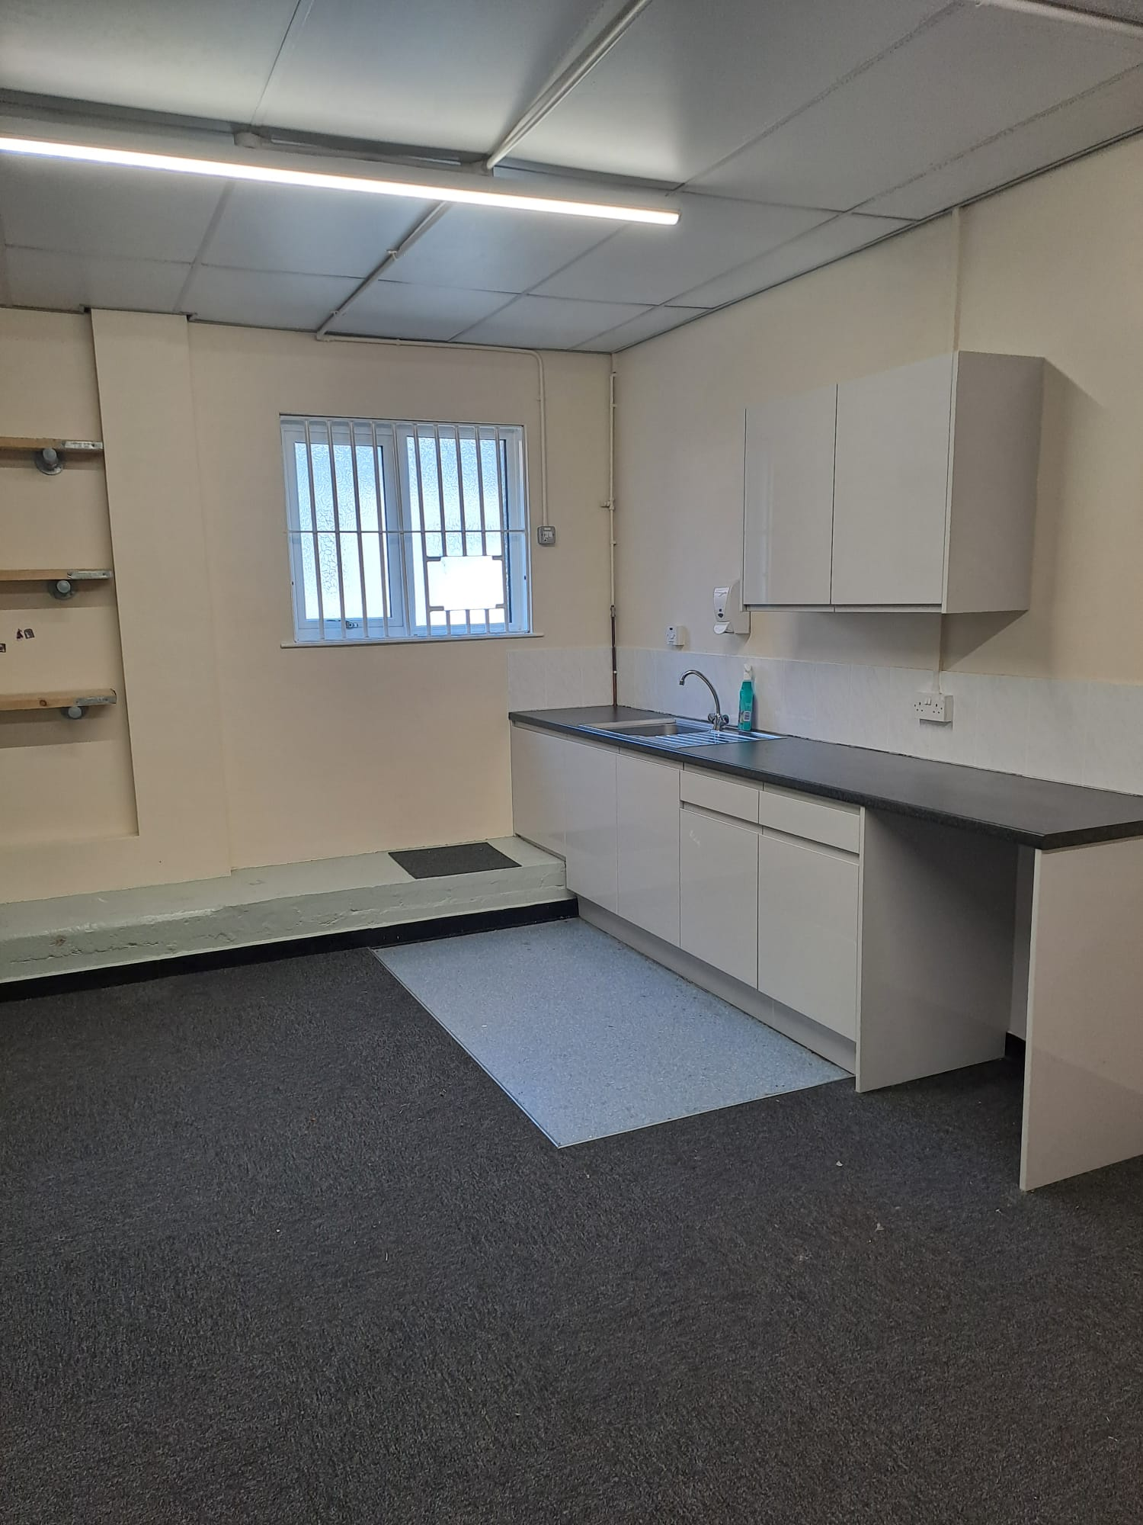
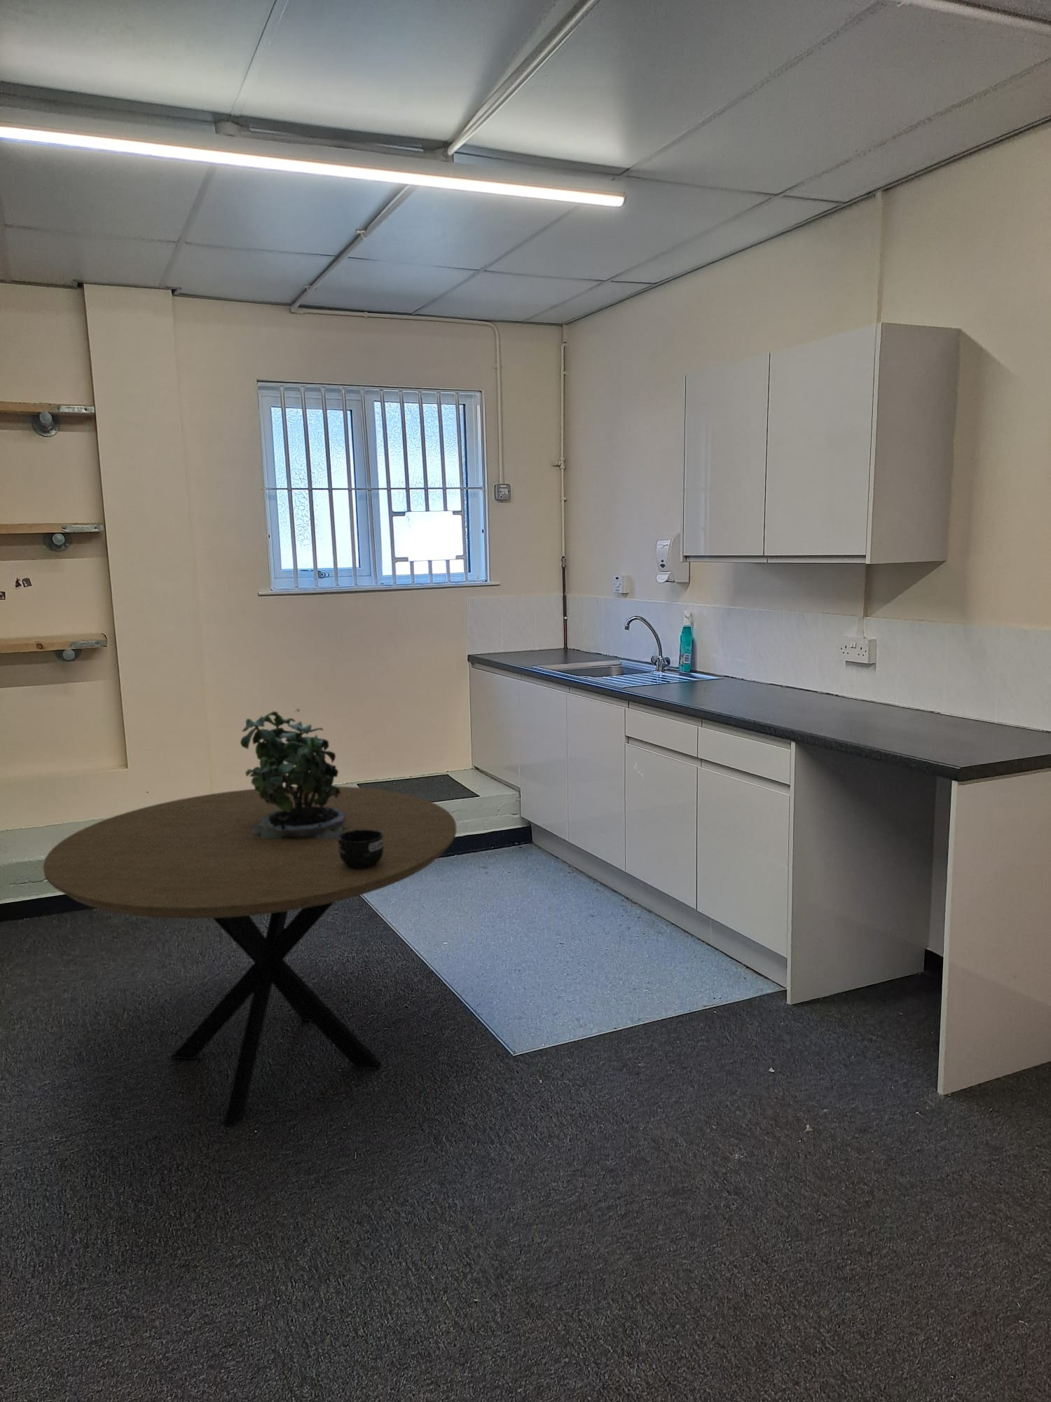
+ potted plant (293, 767)
+ mug (363, 847)
+ dining table (267, 949)
